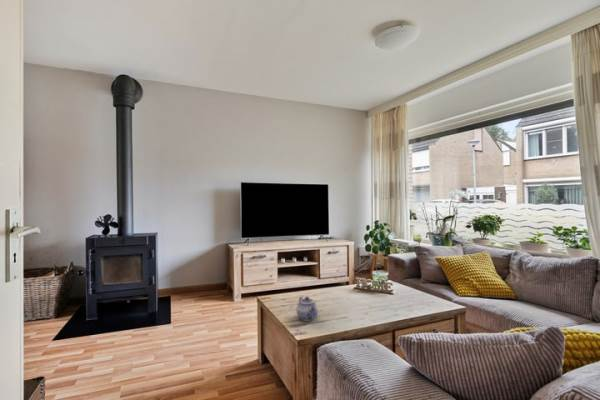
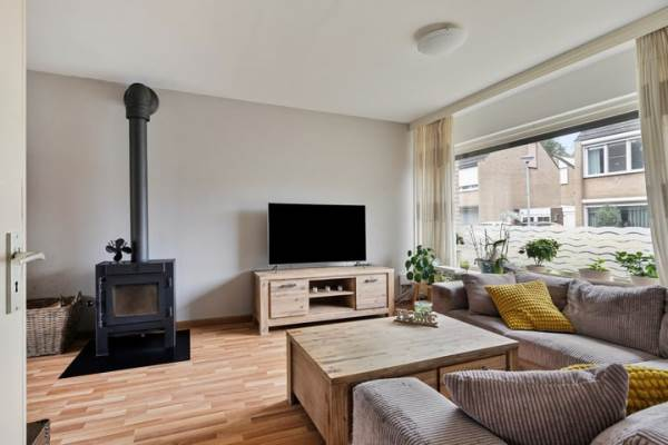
- teapot (307, 307)
